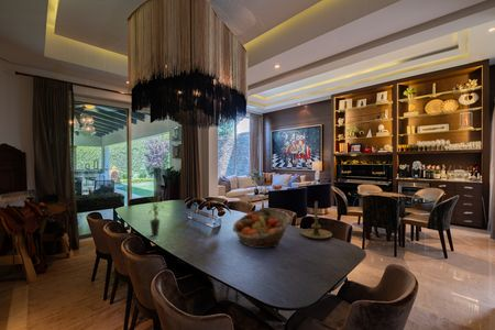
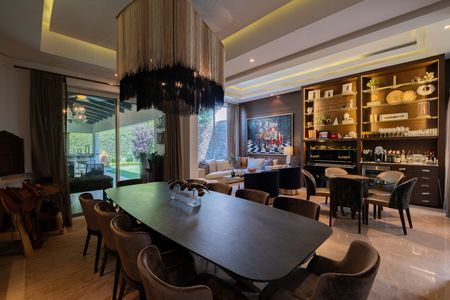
- candle holder (316, 218)
- fruit basket (261, 227)
- potted plant (156, 213)
